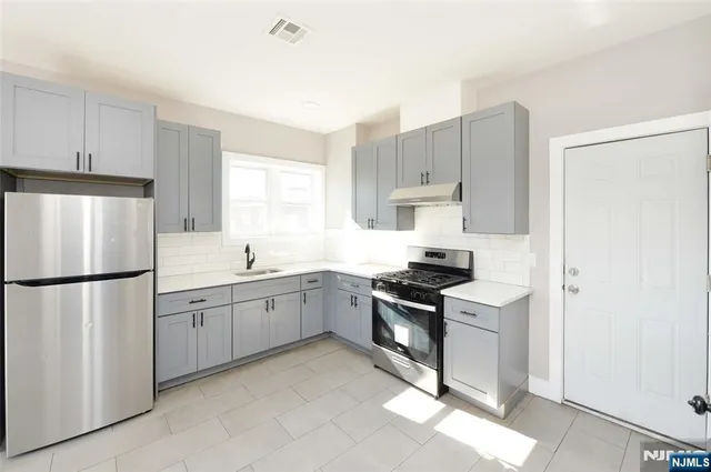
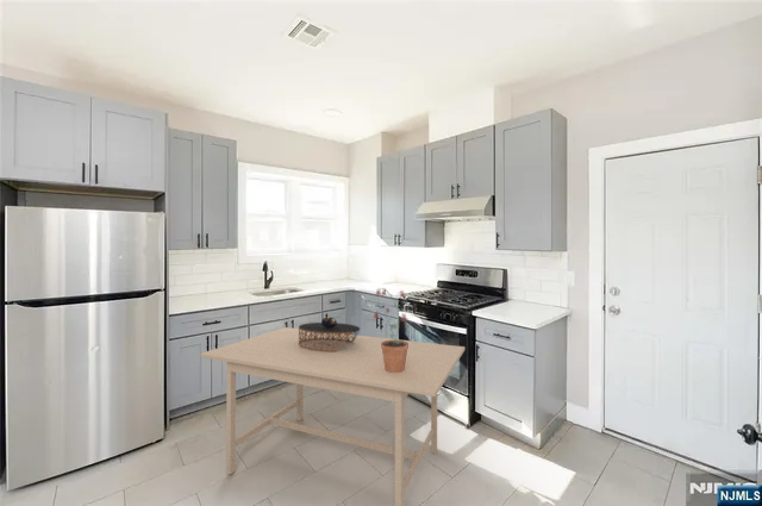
+ dining table (337, 391)
+ potted plant (392, 329)
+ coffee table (329, 331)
